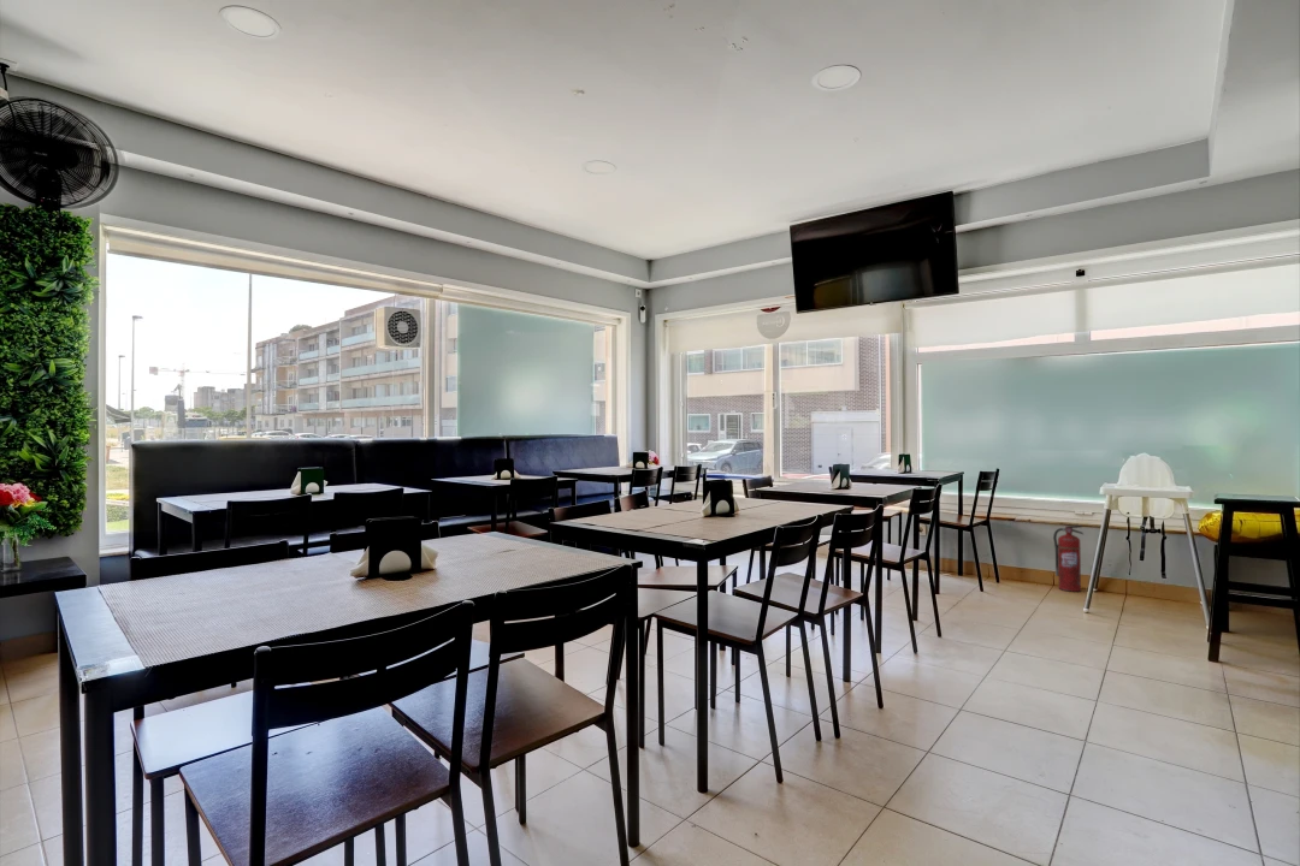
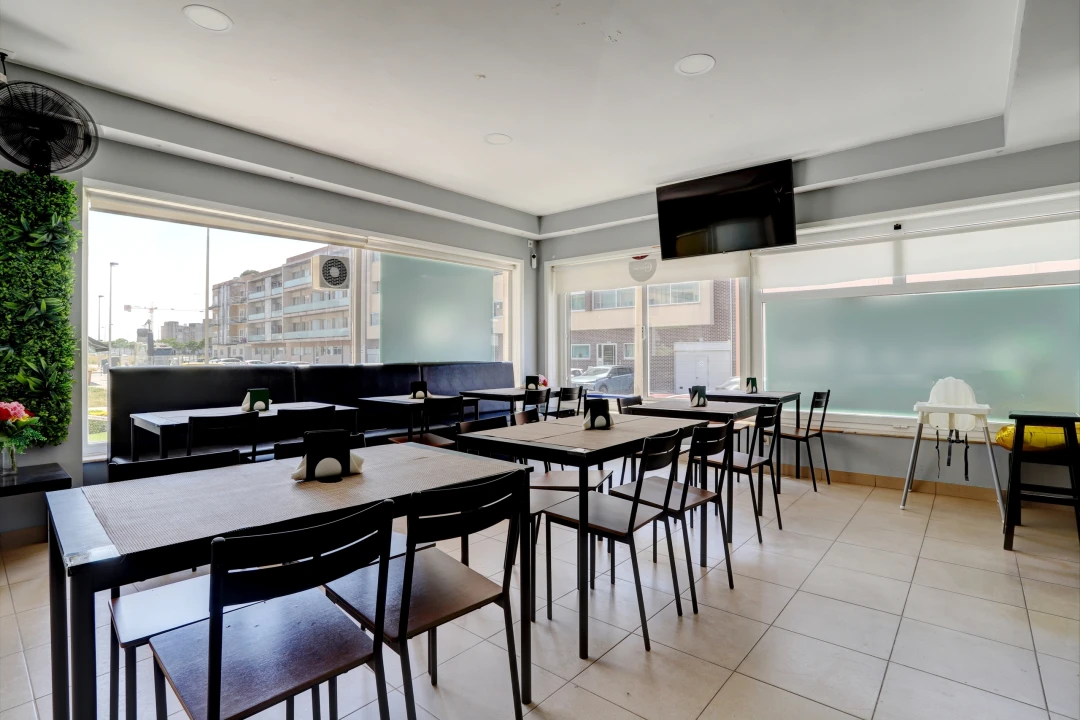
- fire extinguisher (1068, 557)
